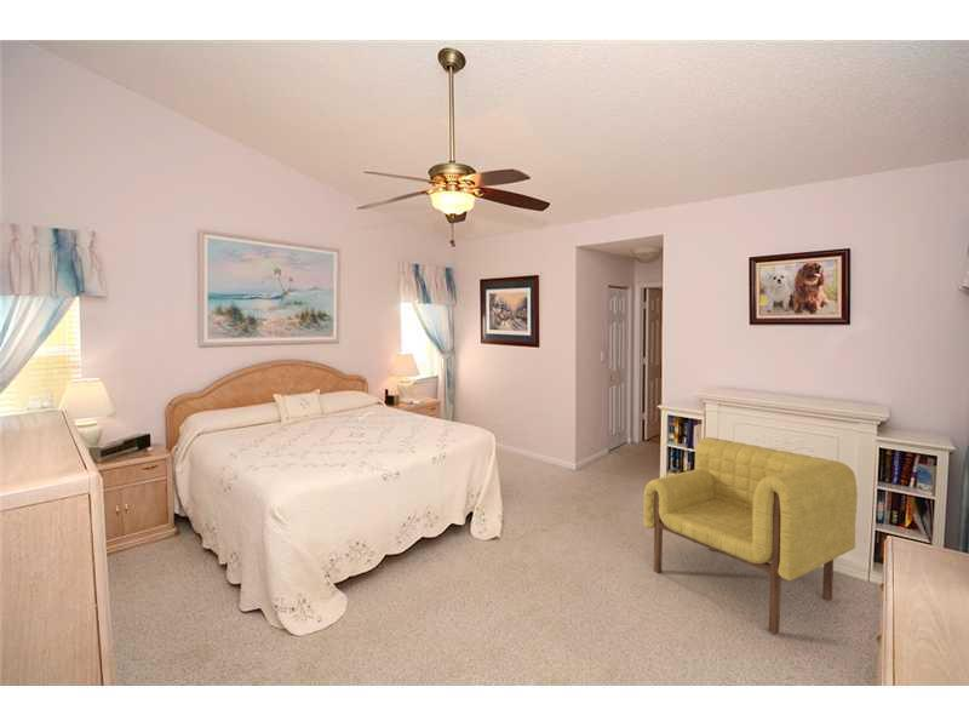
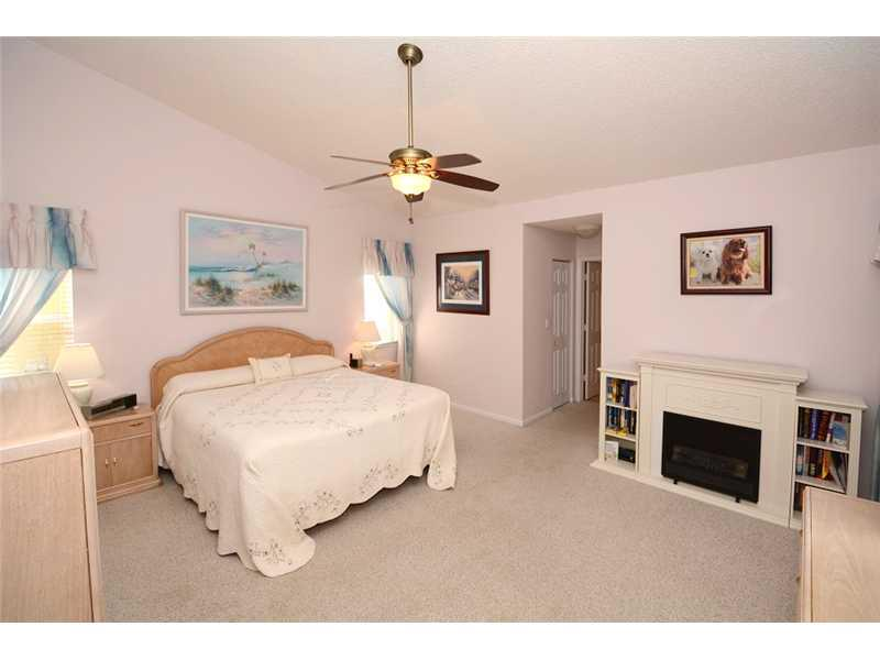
- armchair (741, 519)
